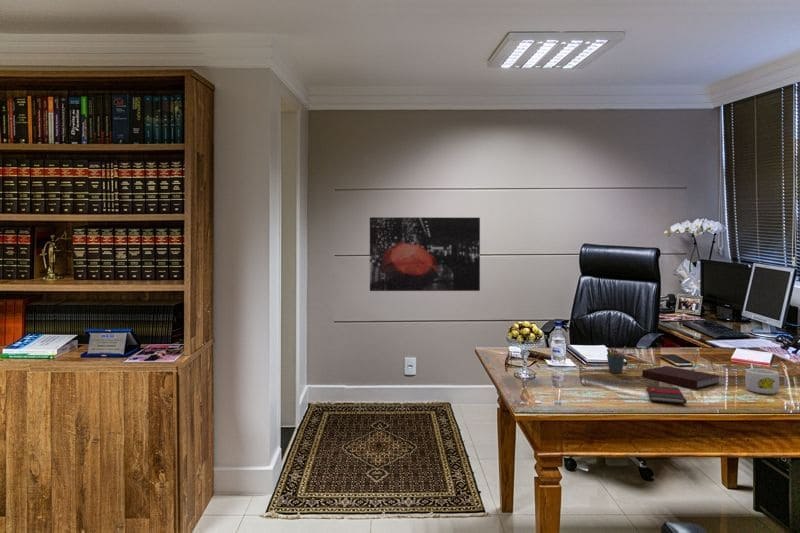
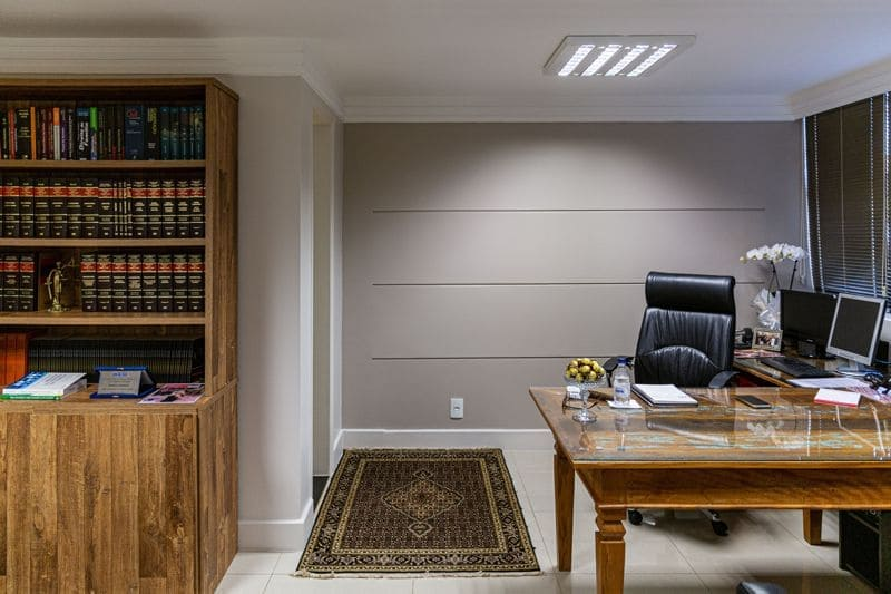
- pen holder (615, 358)
- wall art (424, 254)
- mug (762, 381)
- book (665, 393)
- notebook (680, 376)
